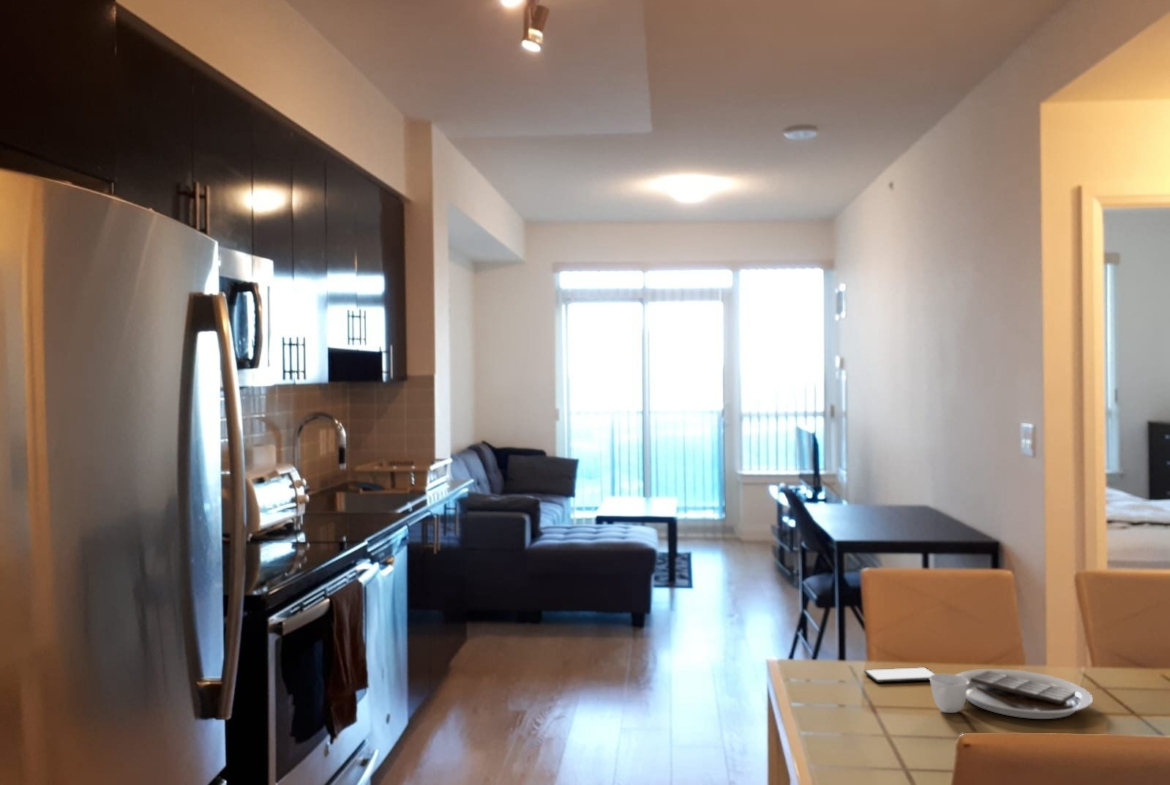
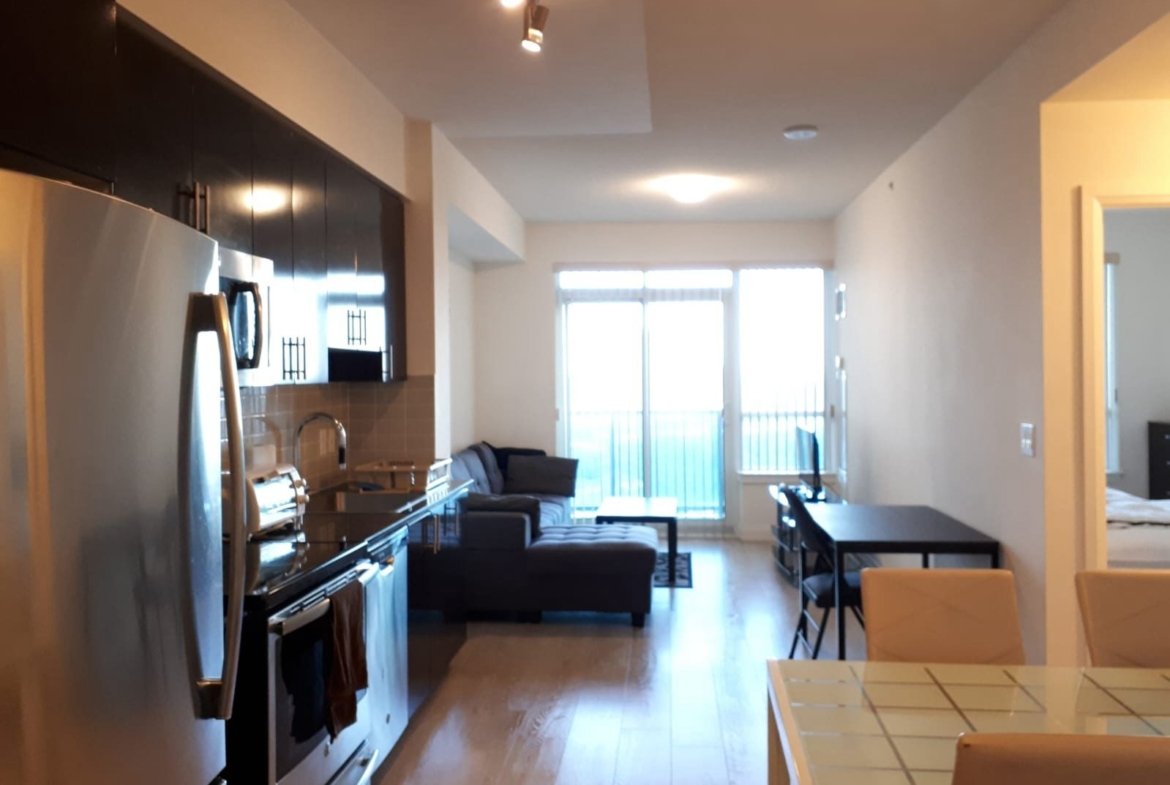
- placemat (970, 679)
